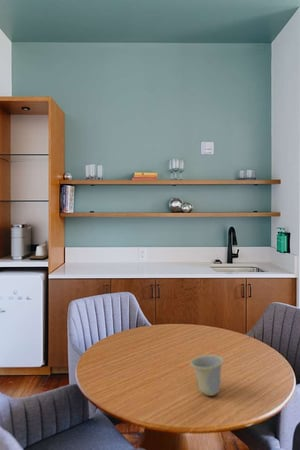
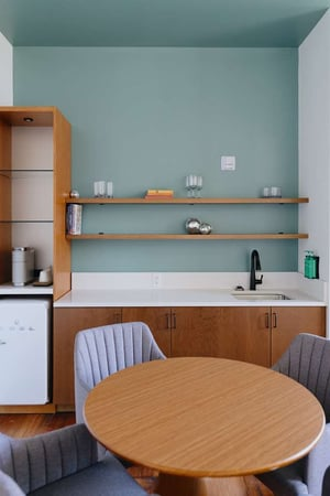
- cup (206, 375)
